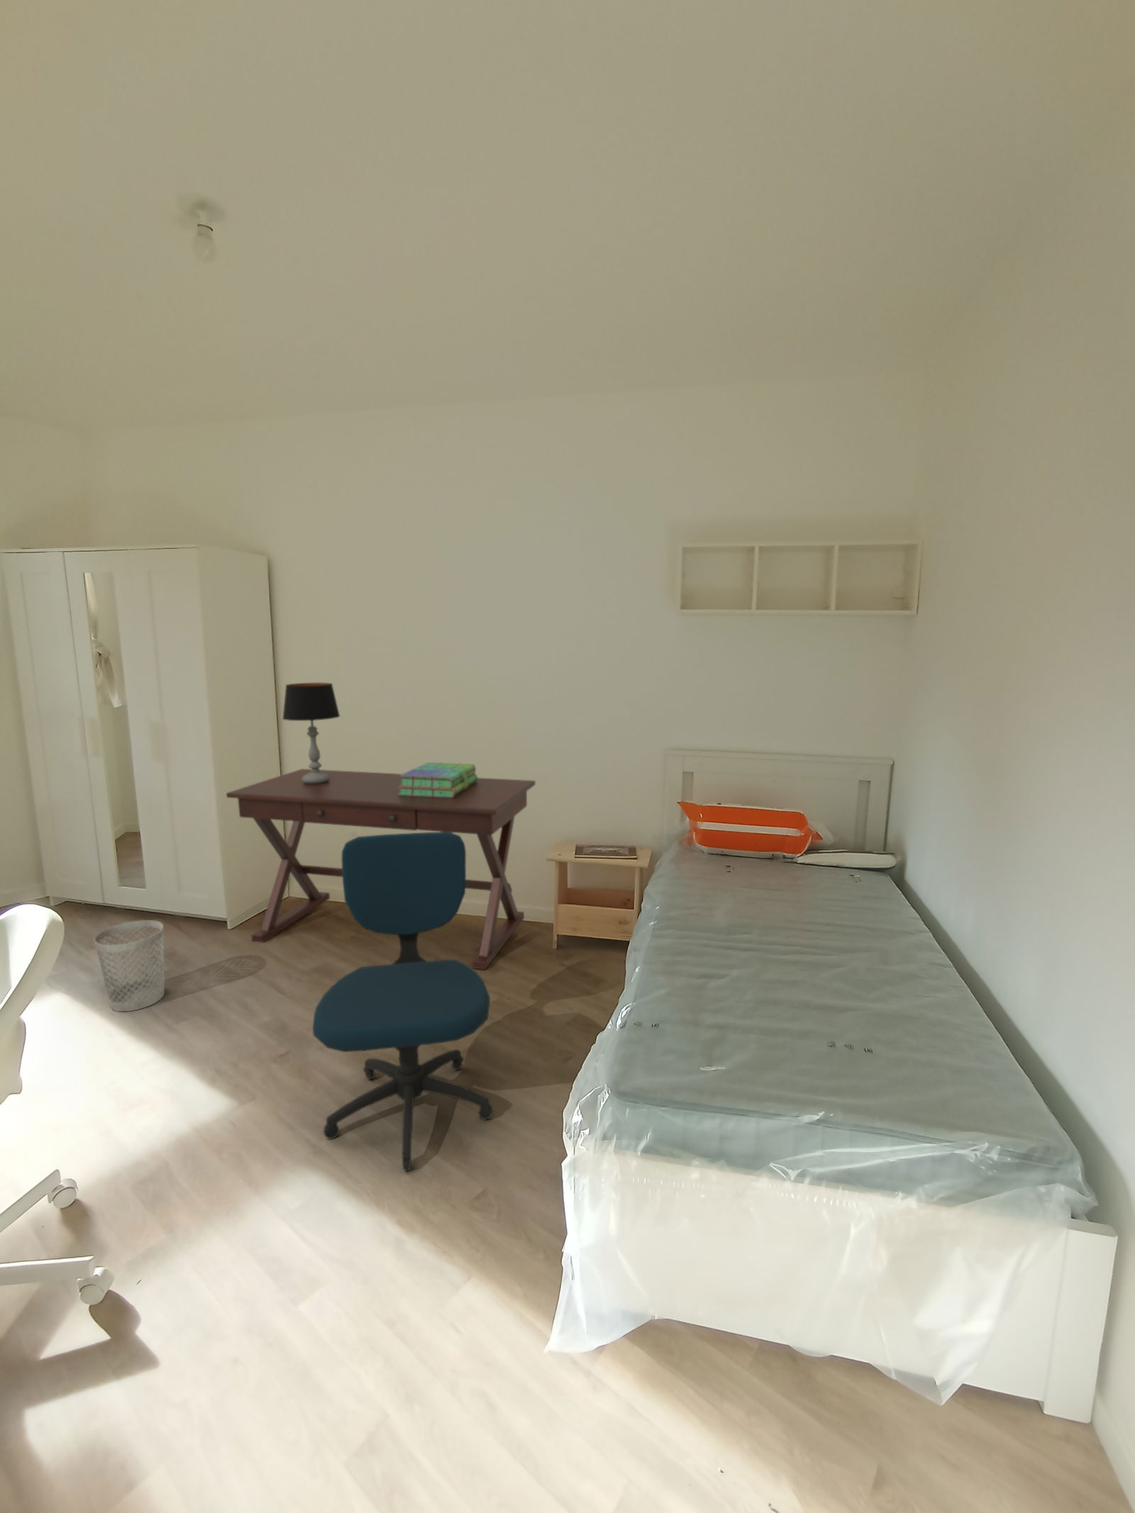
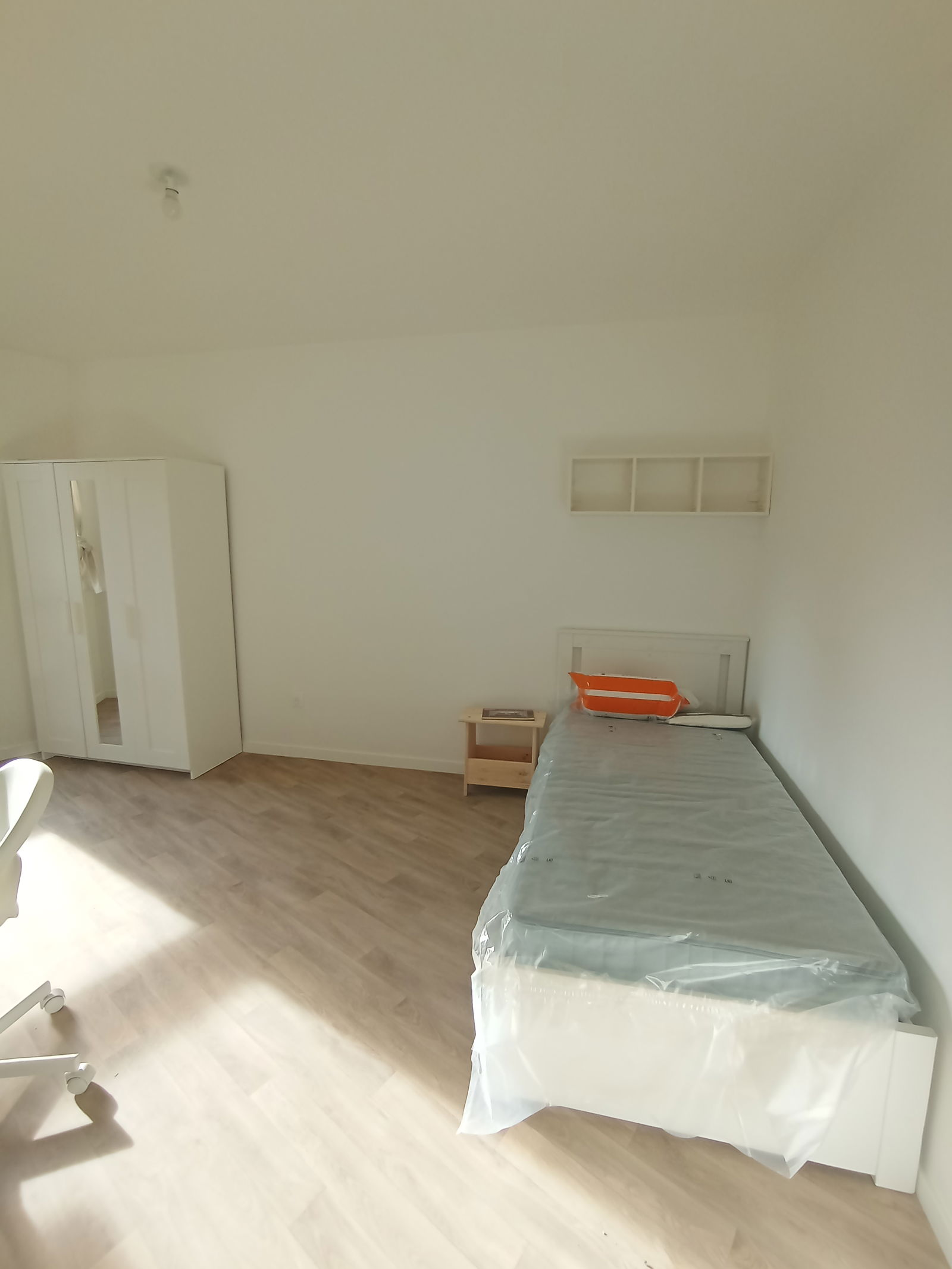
- stack of books (439, 779)
- table lamp (312, 733)
- wastebasket (134, 966)
- office chair (405, 987)
- desk (391, 829)
